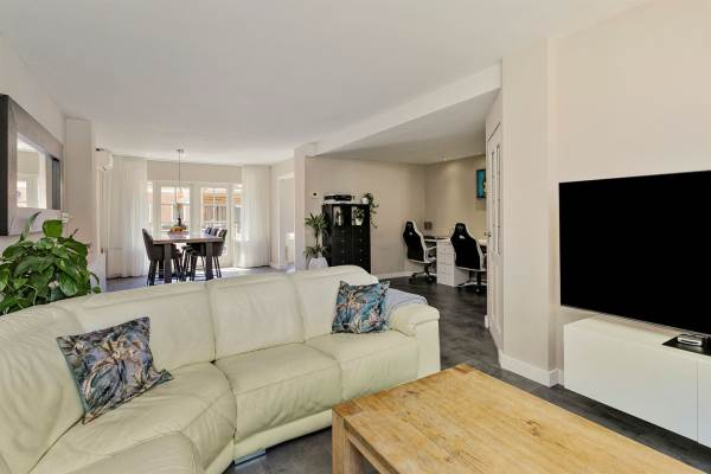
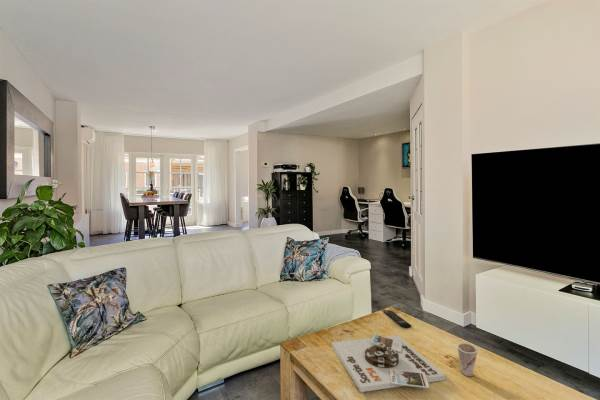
+ cup (467, 360)
+ board game (386, 355)
+ remote control (396, 318)
